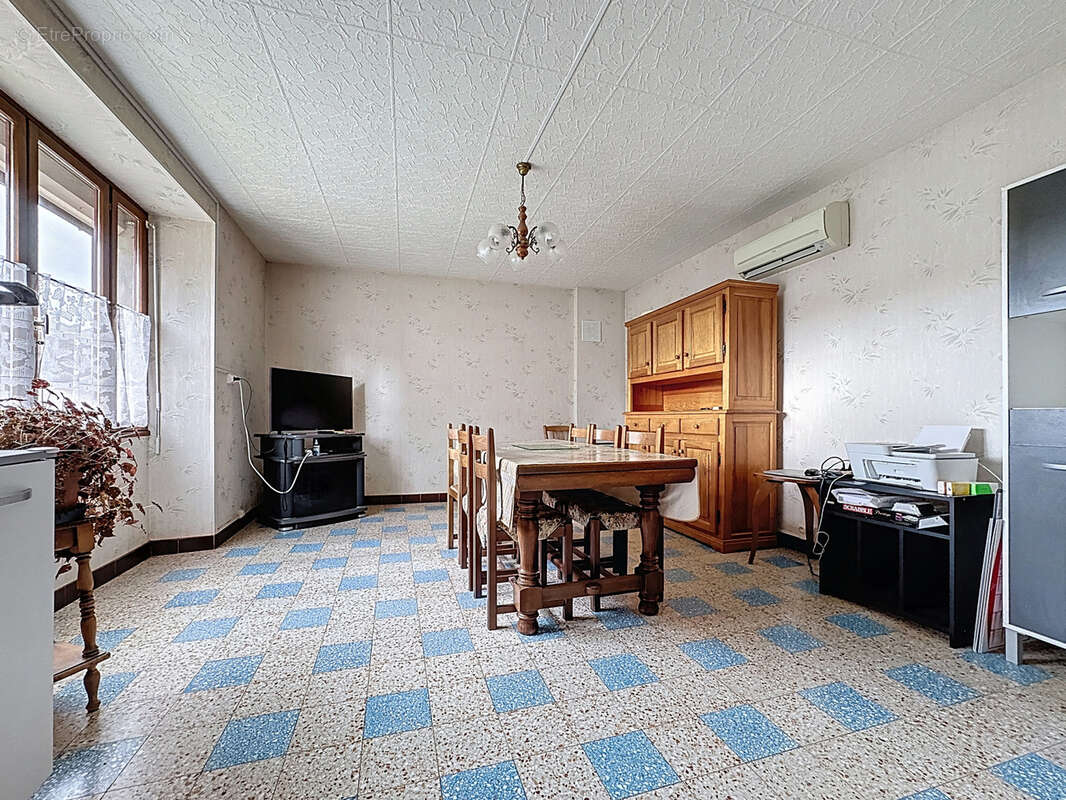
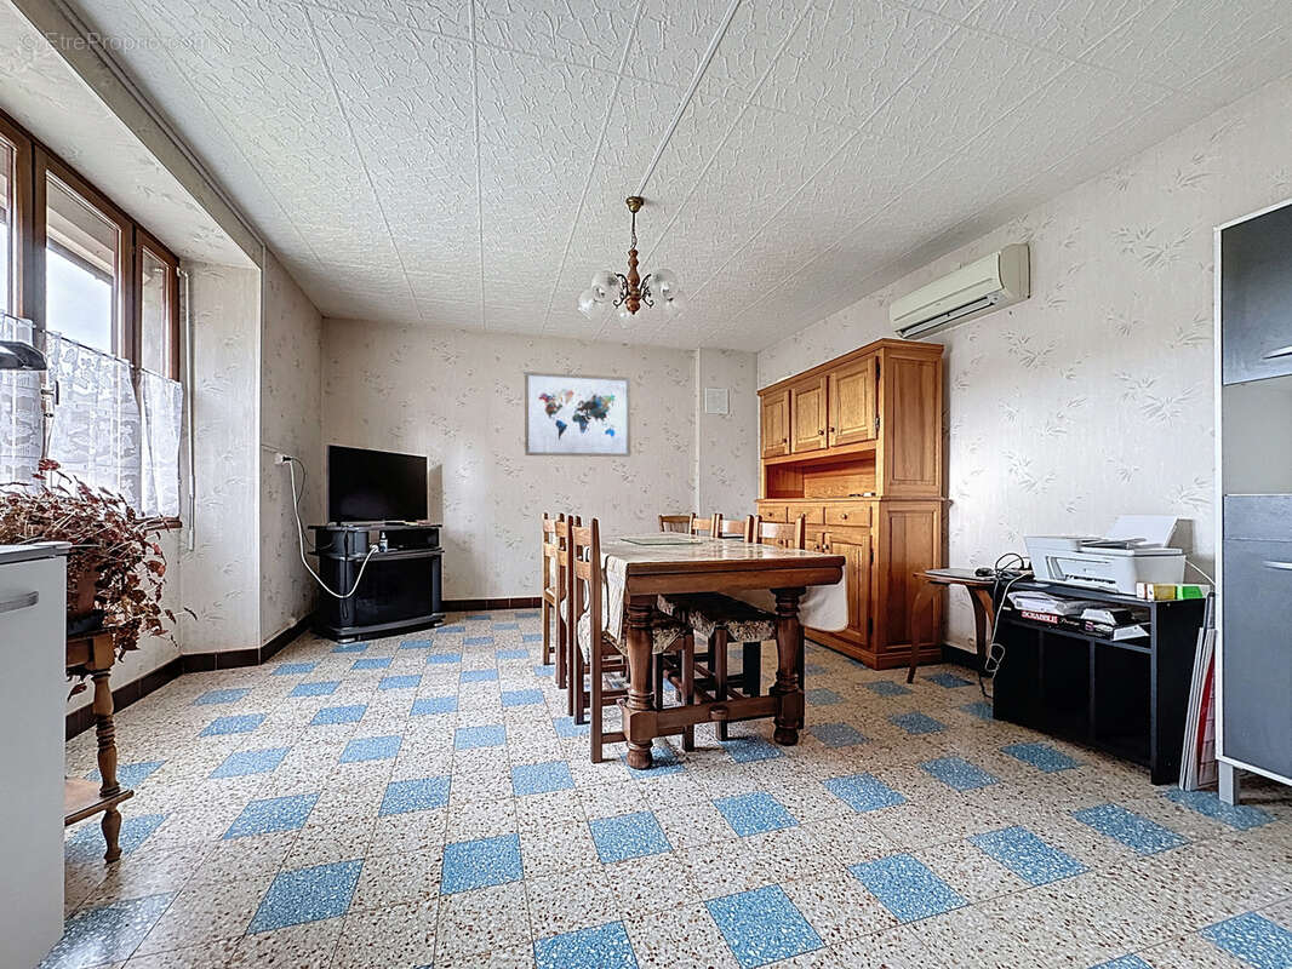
+ wall art (578, 415)
